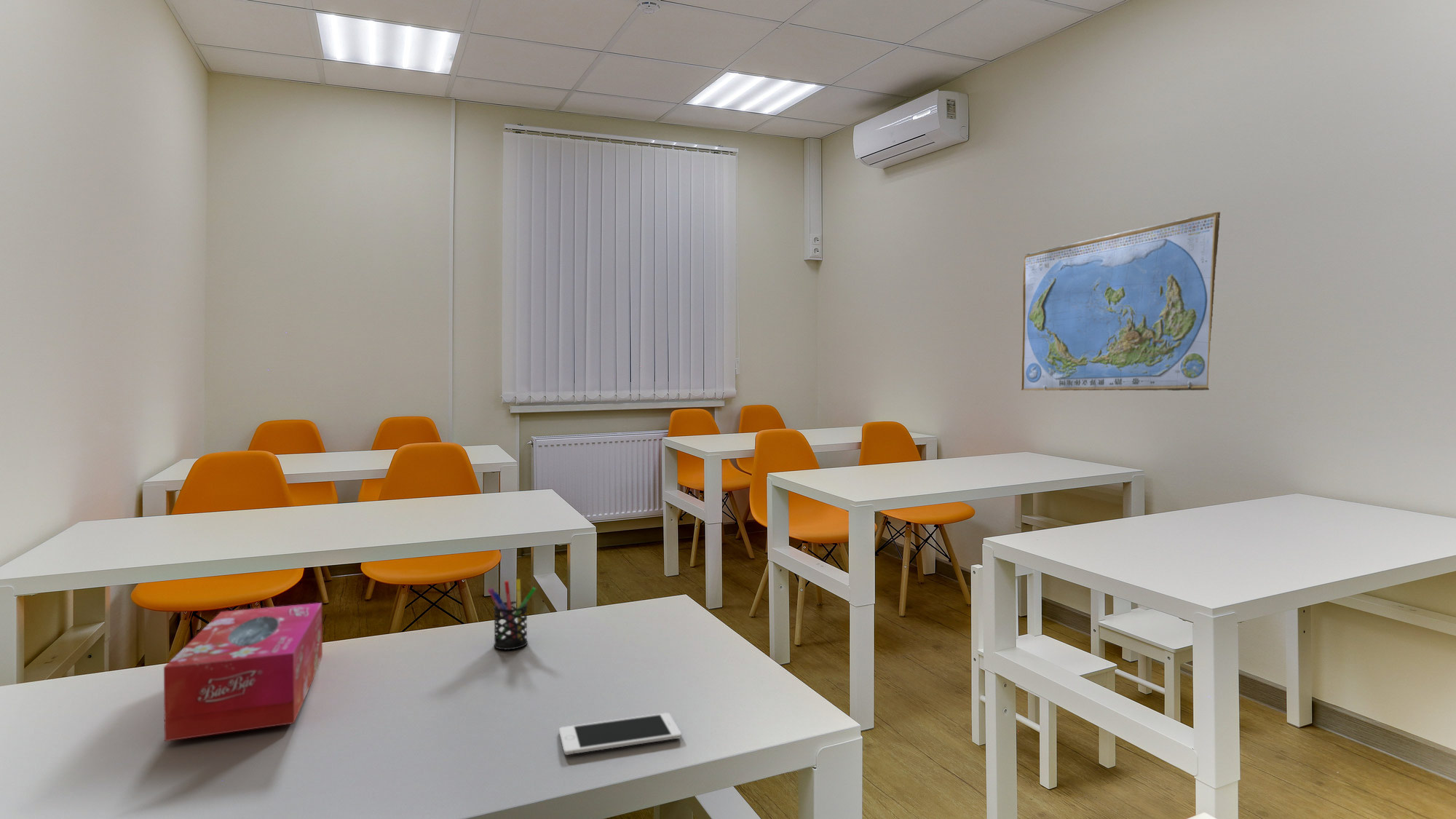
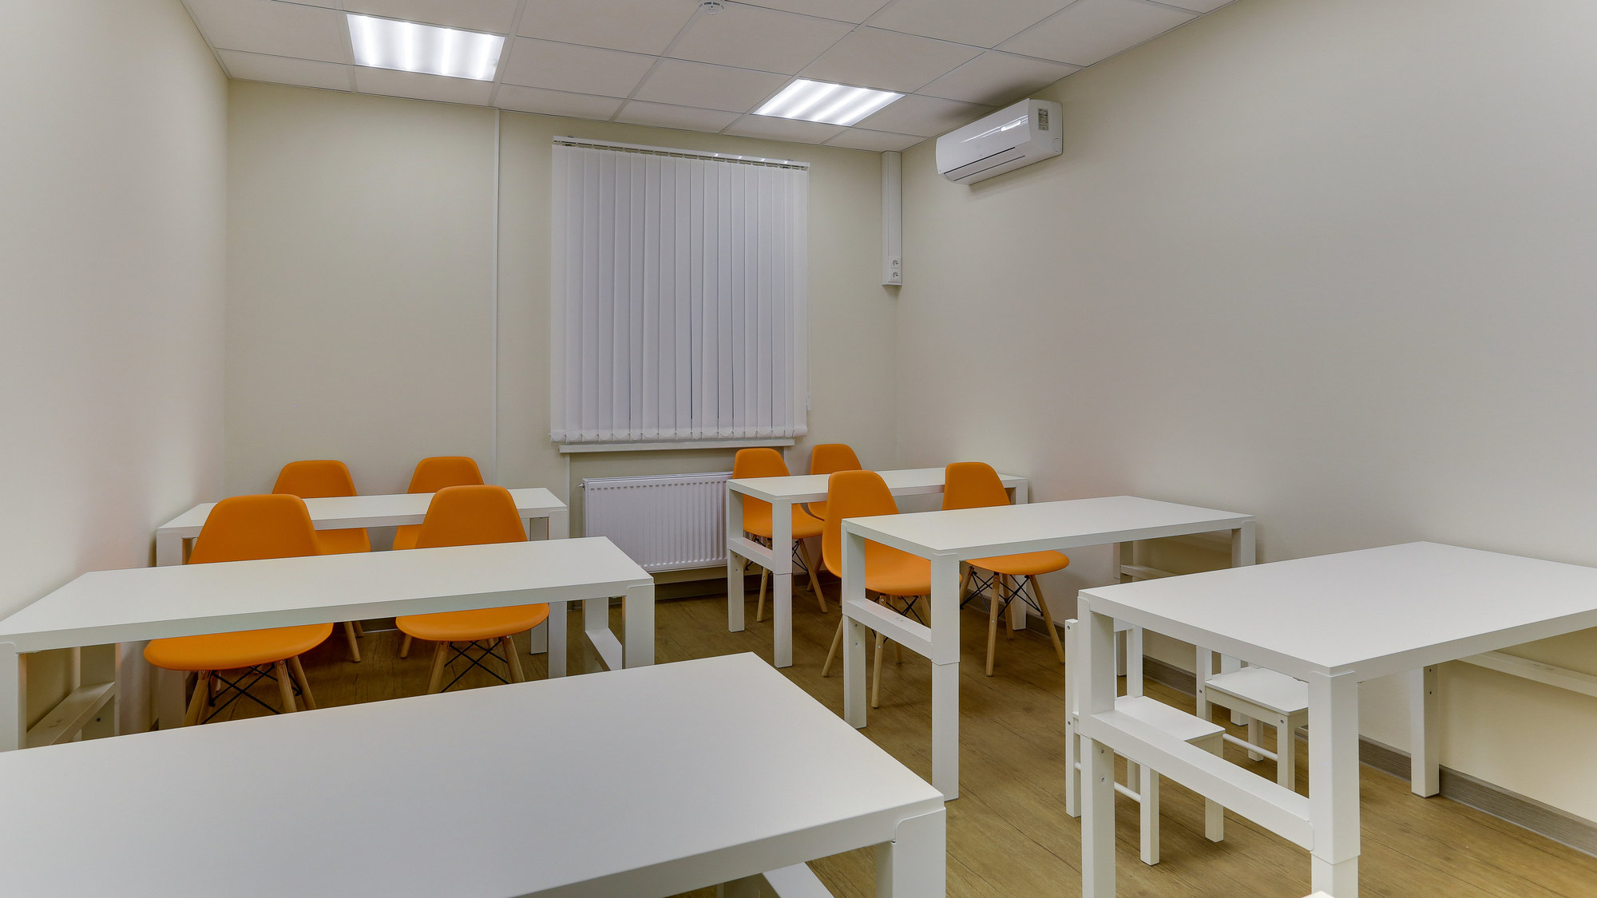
- tissue box (254, 662)
- cell phone (620, 732)
- pen holder (514, 611)
- world map (1107, 313)
